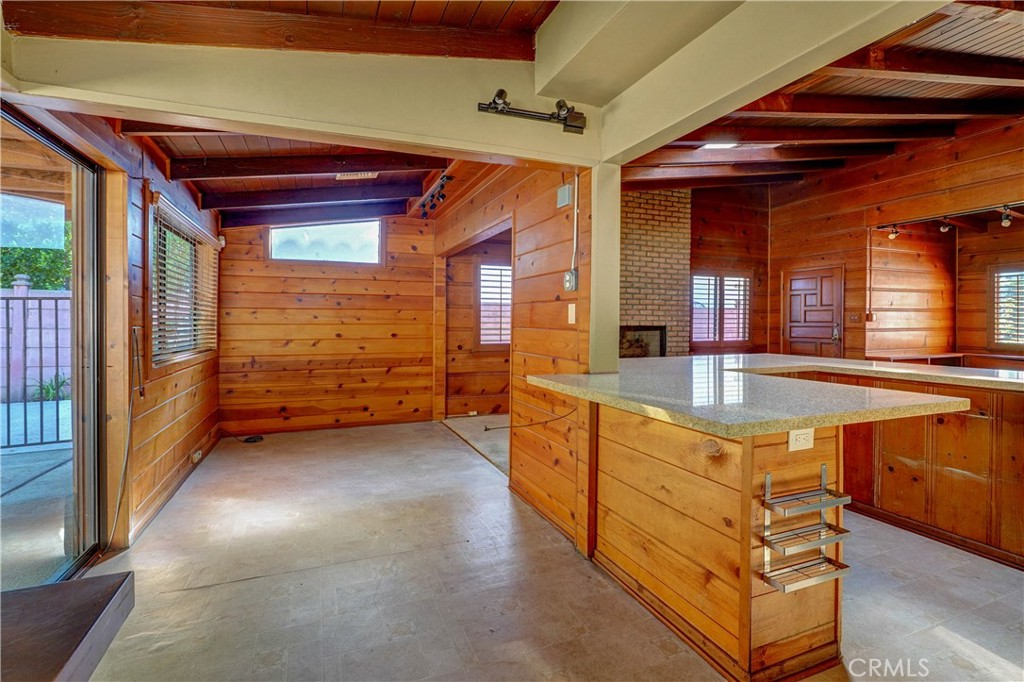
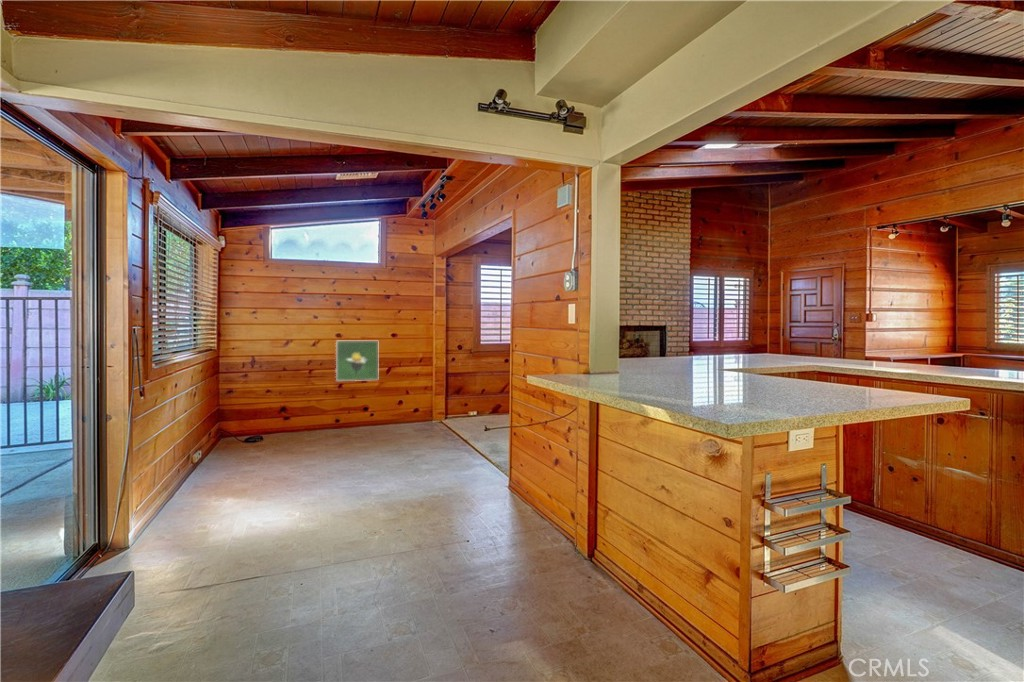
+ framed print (357, 360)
